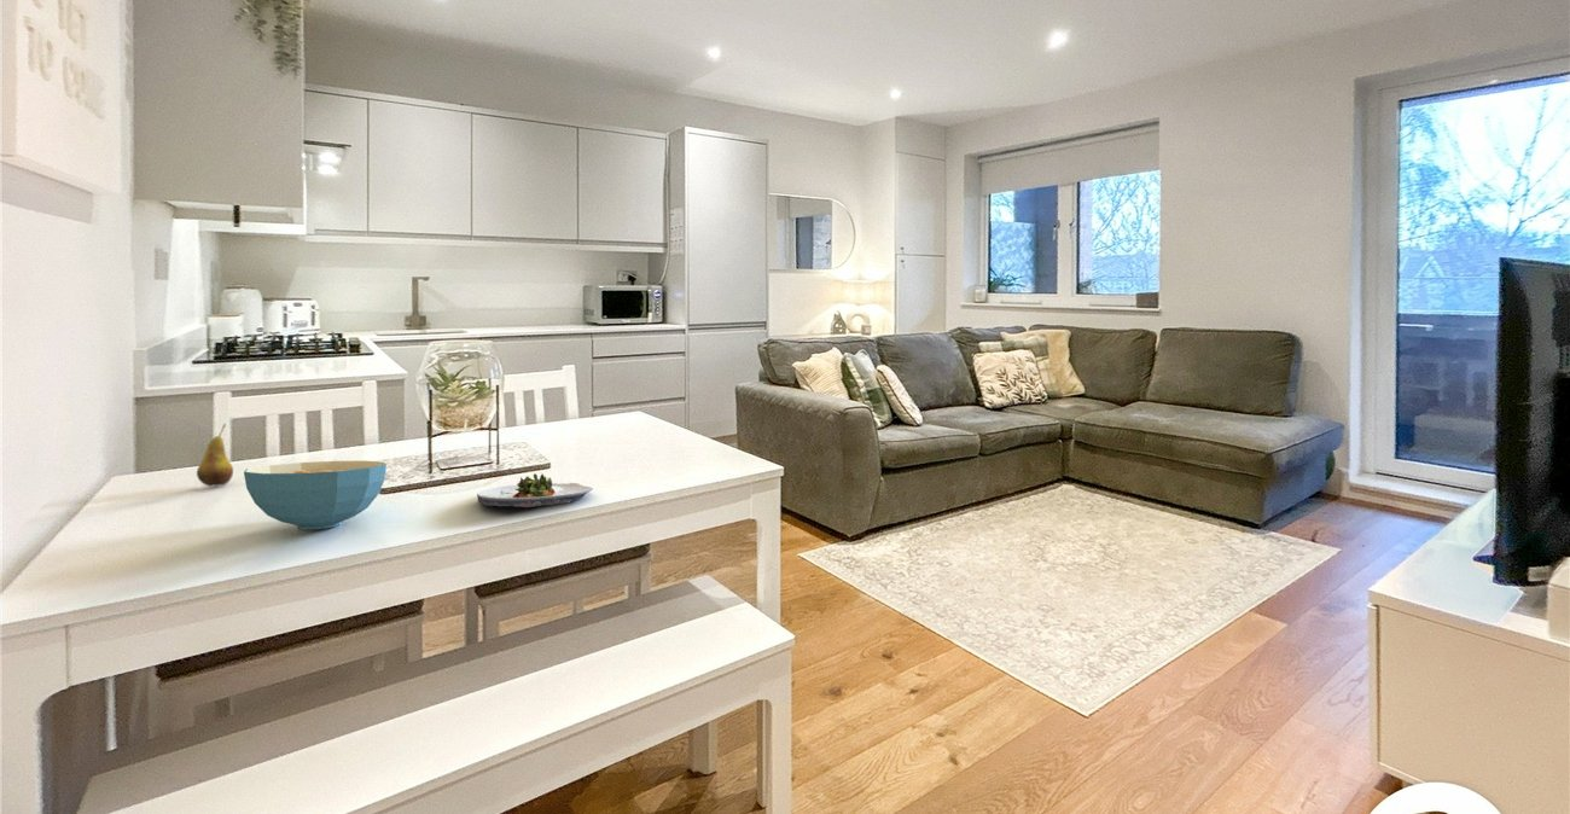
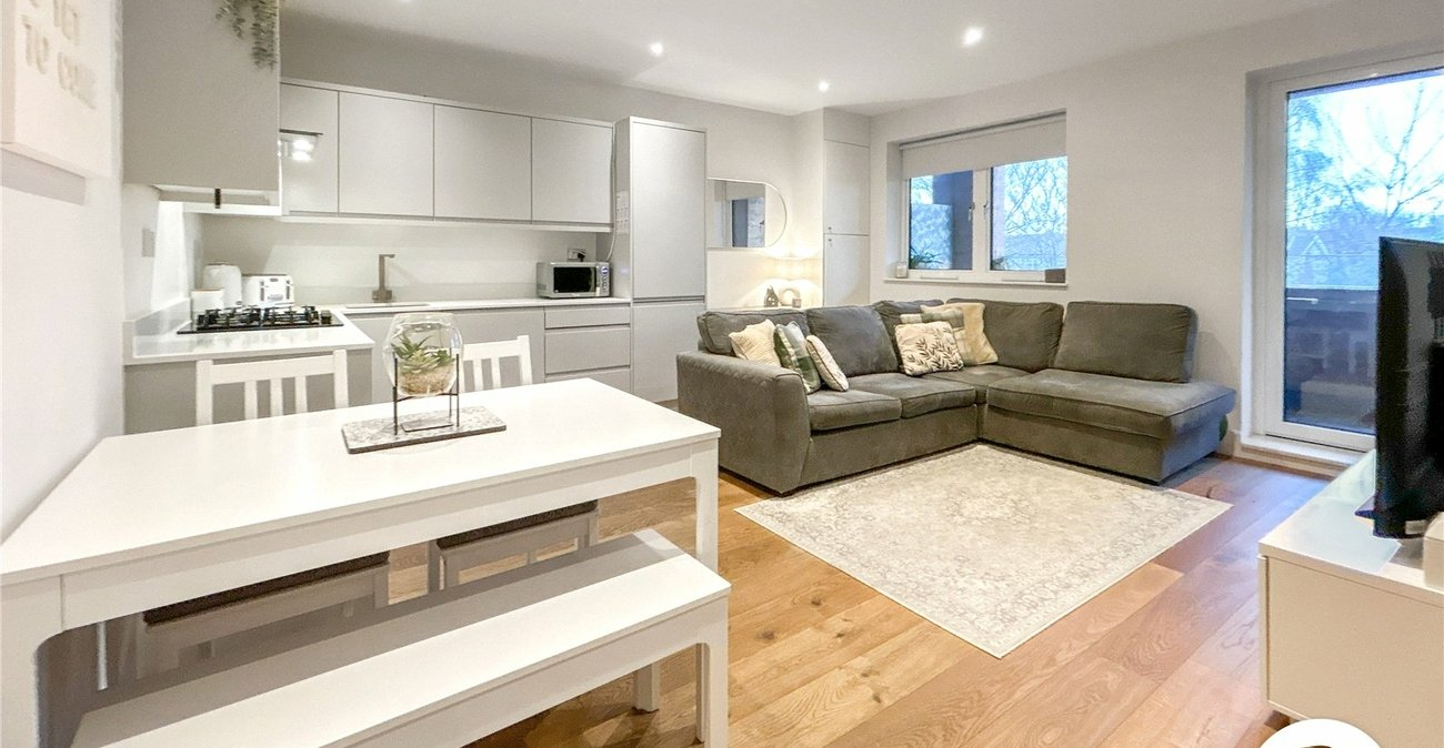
- cereal bowl (318, 495)
- fruit (214, 454)
- salad plate (534, 486)
